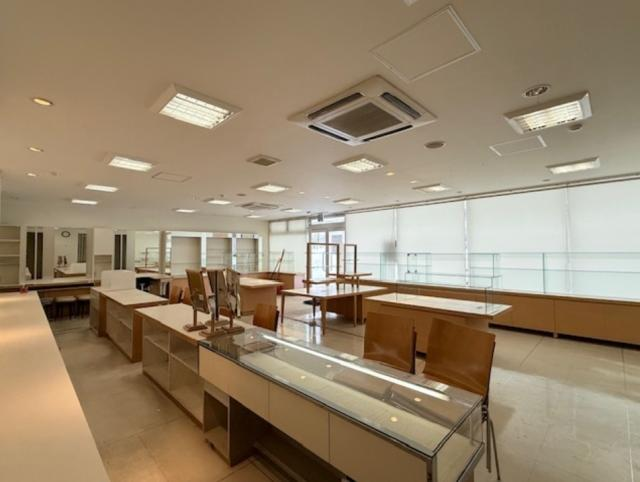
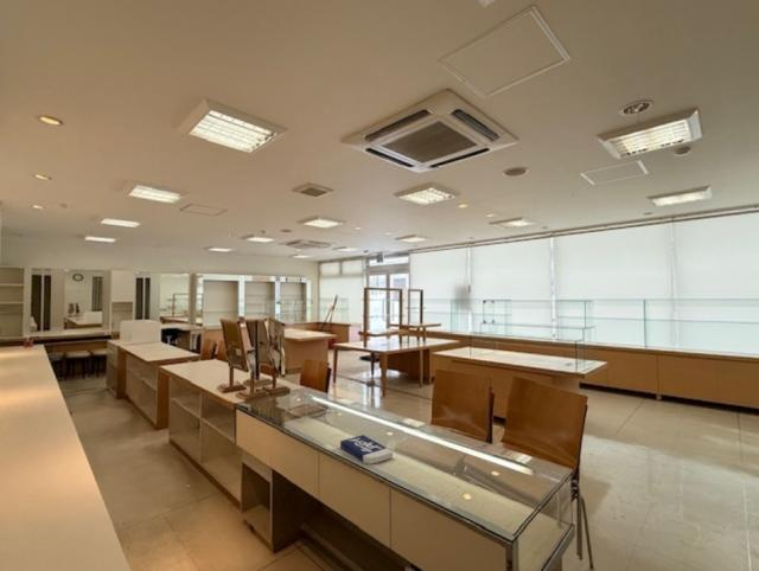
+ book (365, 449)
